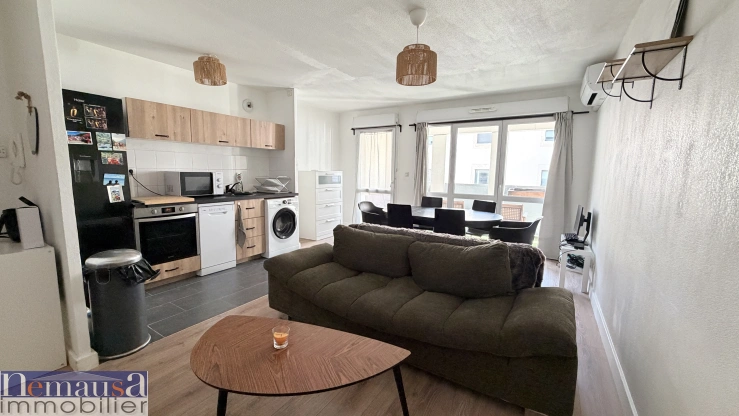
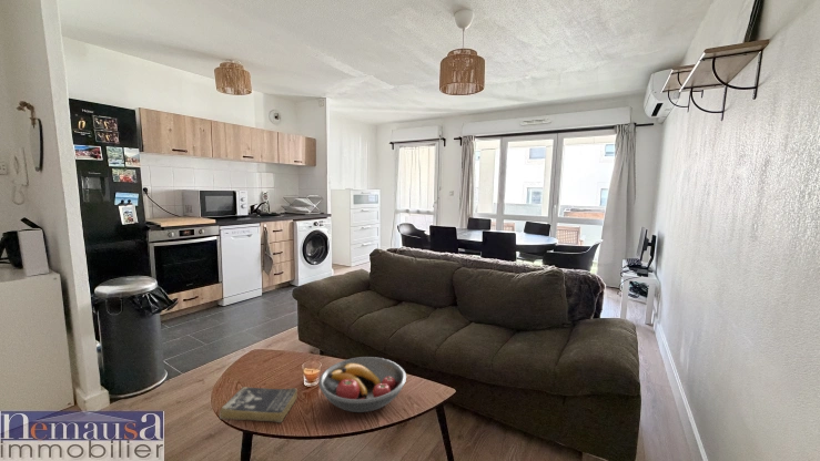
+ fruit bowl (363, 385)
+ book (260, 402)
